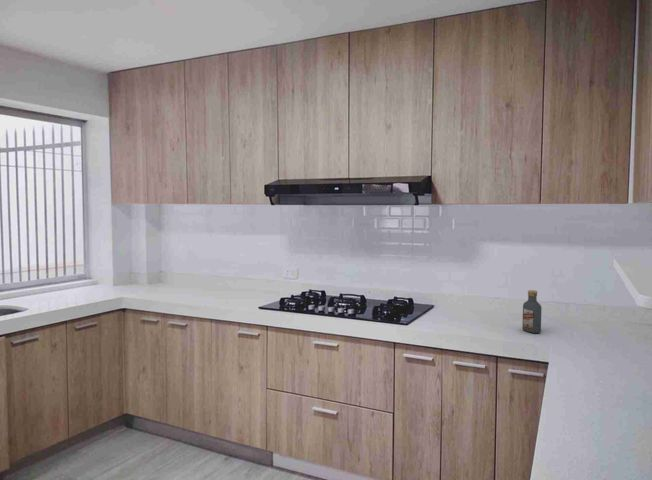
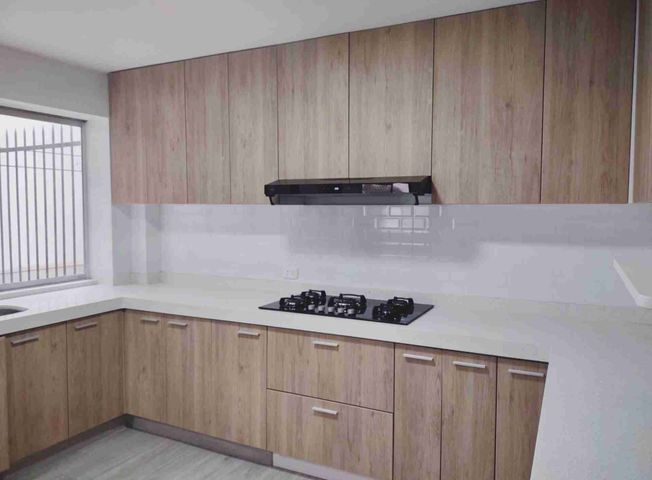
- vodka (532, 311)
